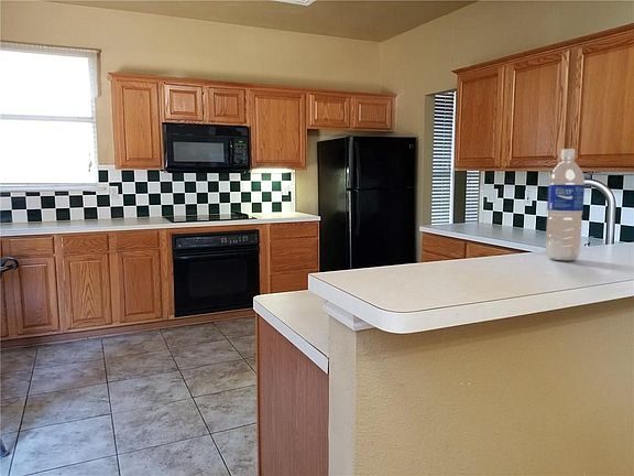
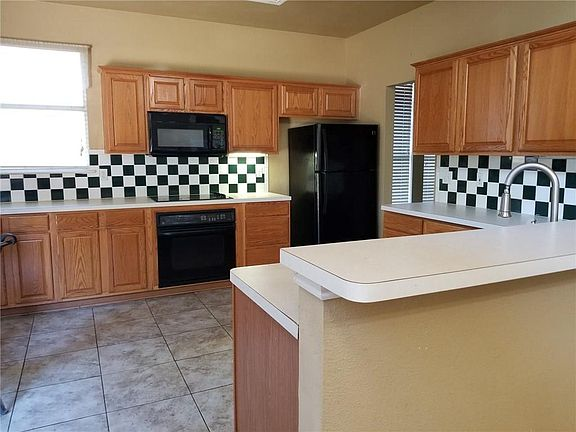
- water bottle (565, 204)
